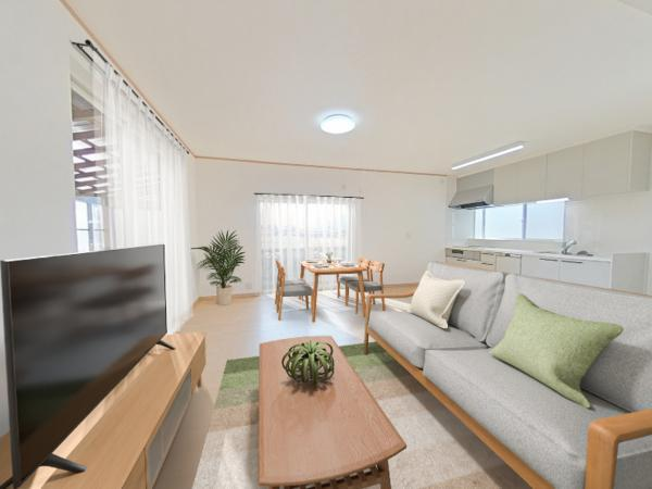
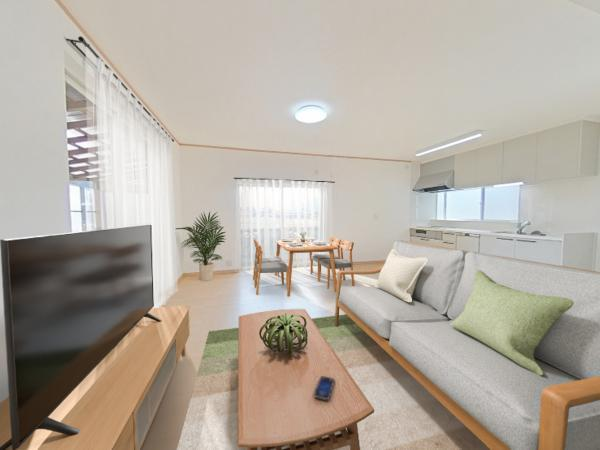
+ smartphone (324, 387)
